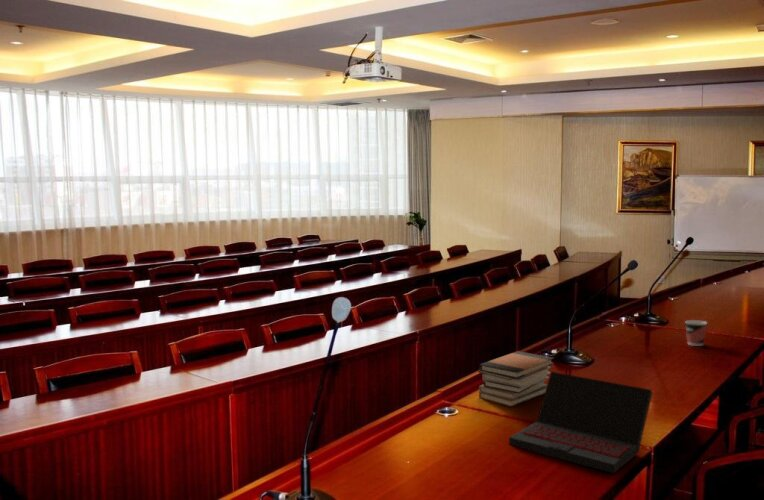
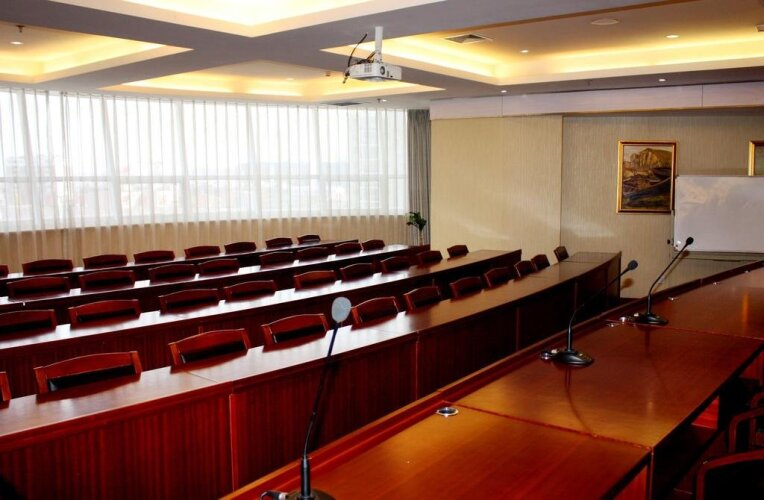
- book stack (516, 377)
- cup (695, 333)
- laptop (580, 416)
